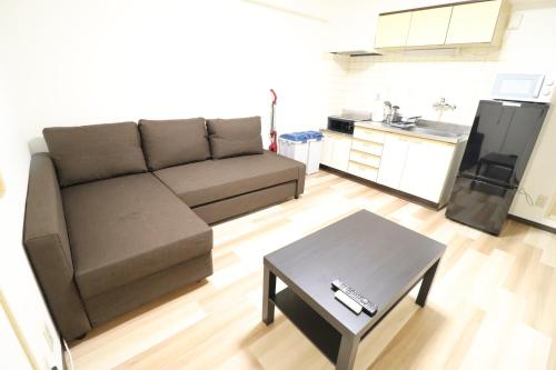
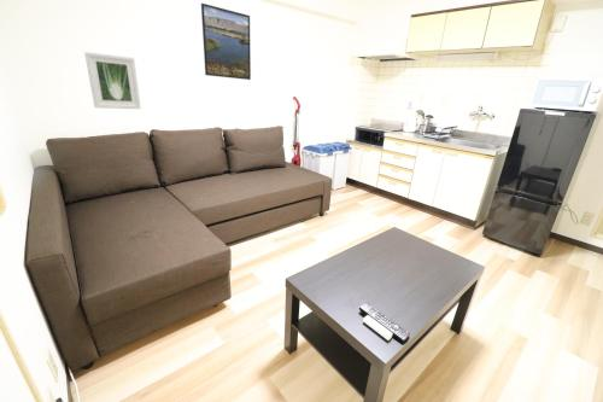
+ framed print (115, 82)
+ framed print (228, 45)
